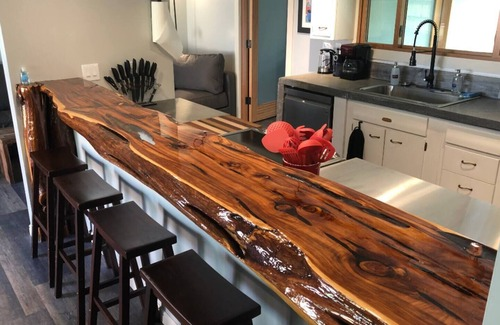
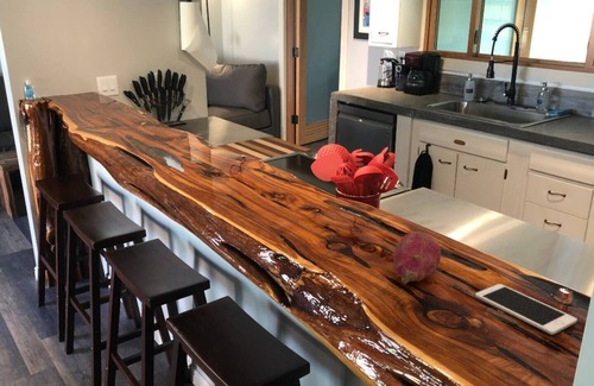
+ cell phone (523, 306)
+ fruit (415, 254)
